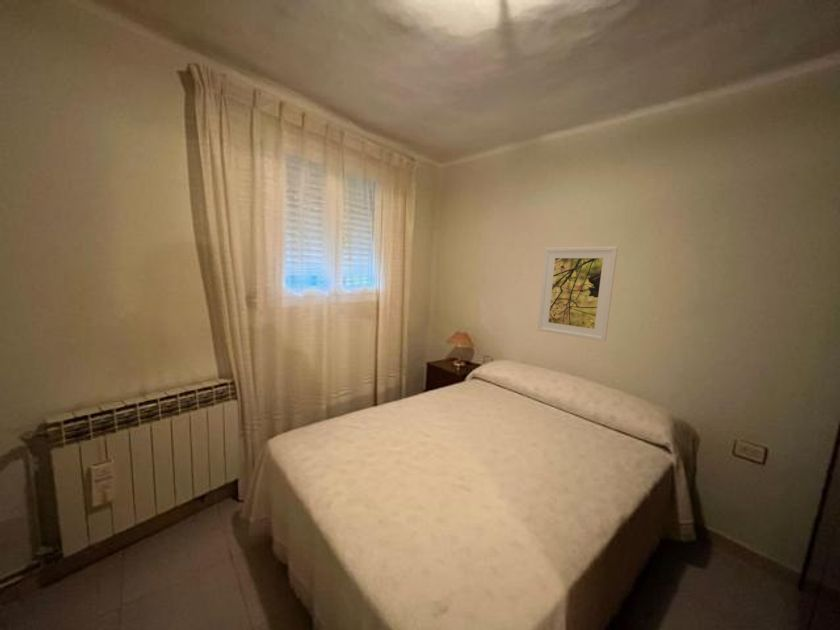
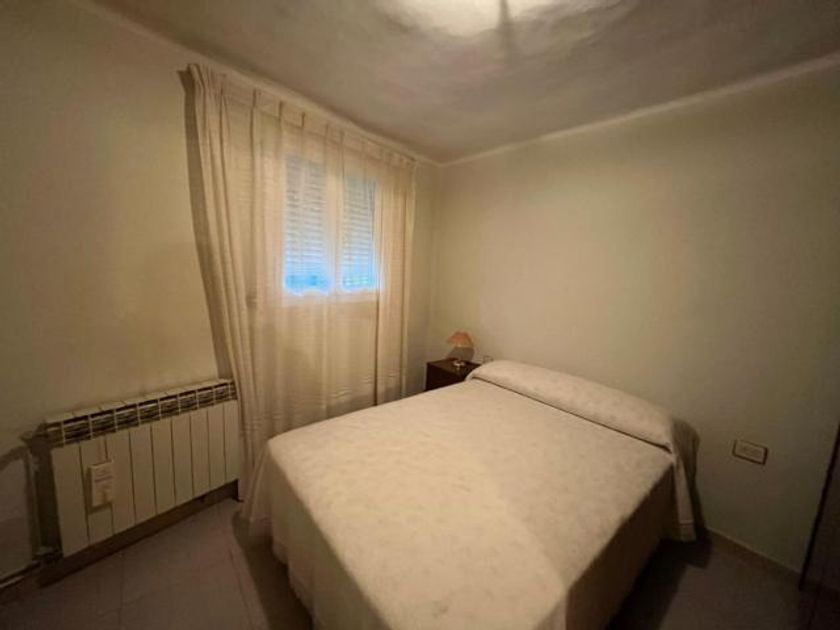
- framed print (574, 292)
